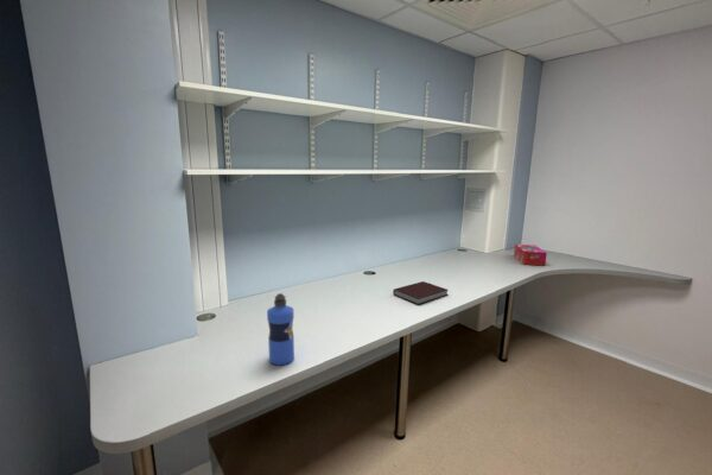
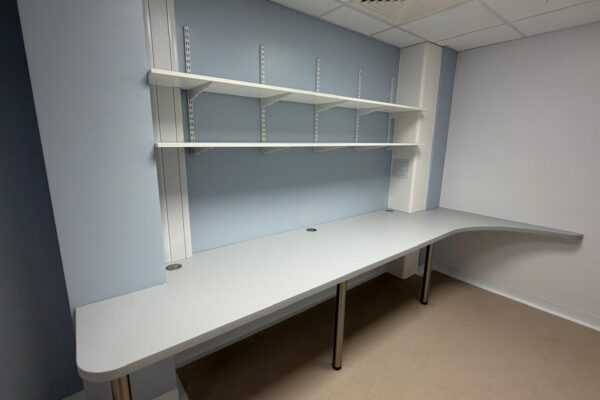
- notebook (420, 291)
- tissue box (529, 254)
- water bottle (280, 327)
